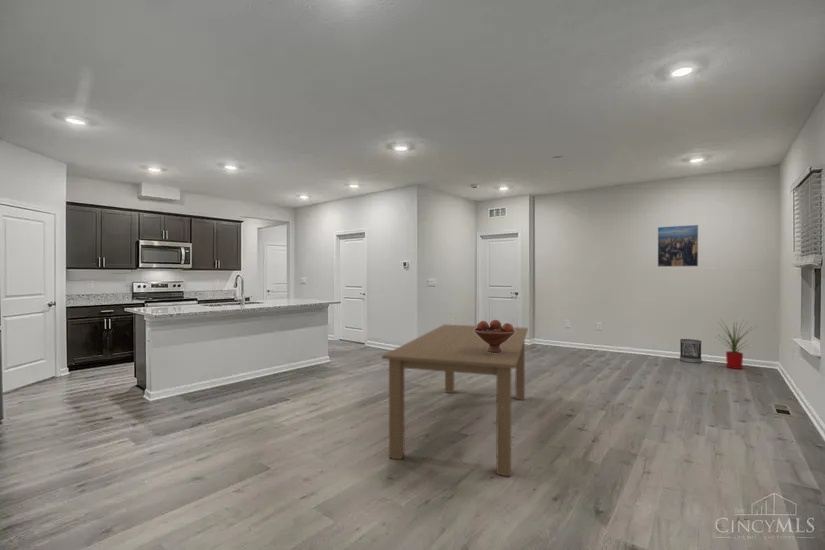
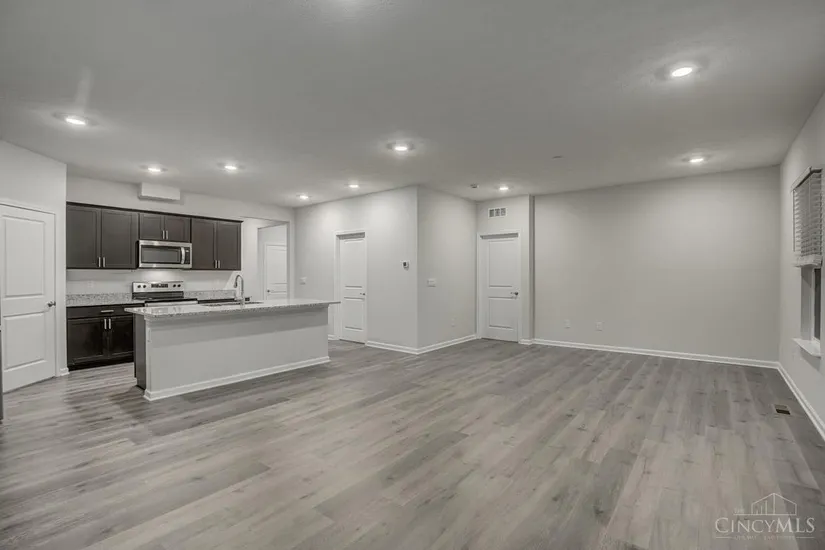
- fruit bowl (494, 336)
- wastebasket (690, 350)
- dining table (471, 373)
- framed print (677, 246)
- house plant (734, 343)
